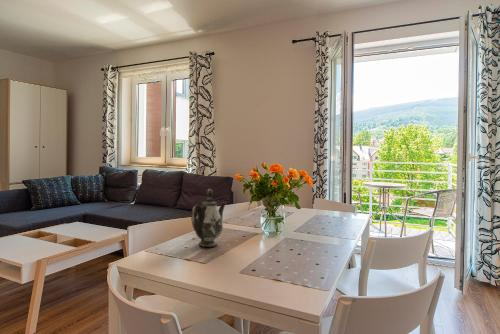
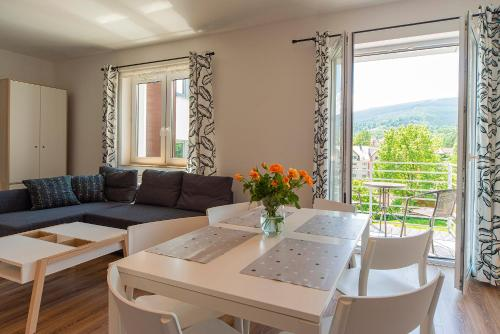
- teapot (209, 216)
